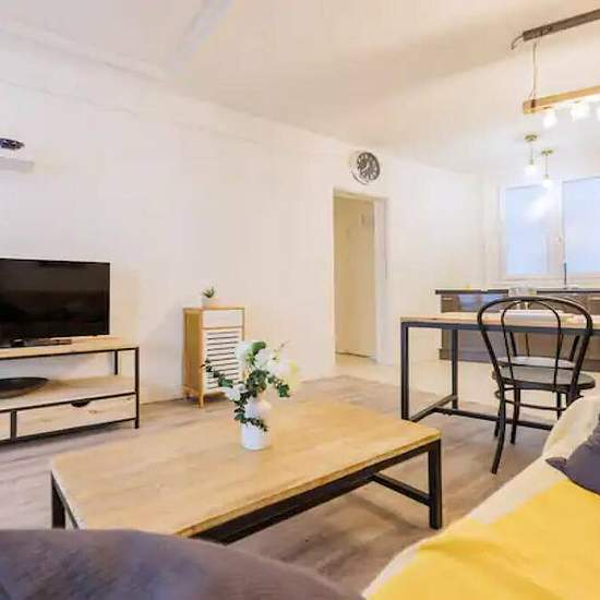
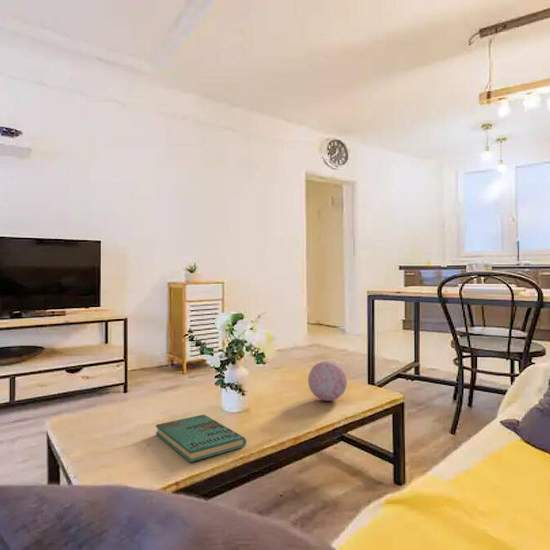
+ book (199, 435)
+ decorative orb (327, 380)
